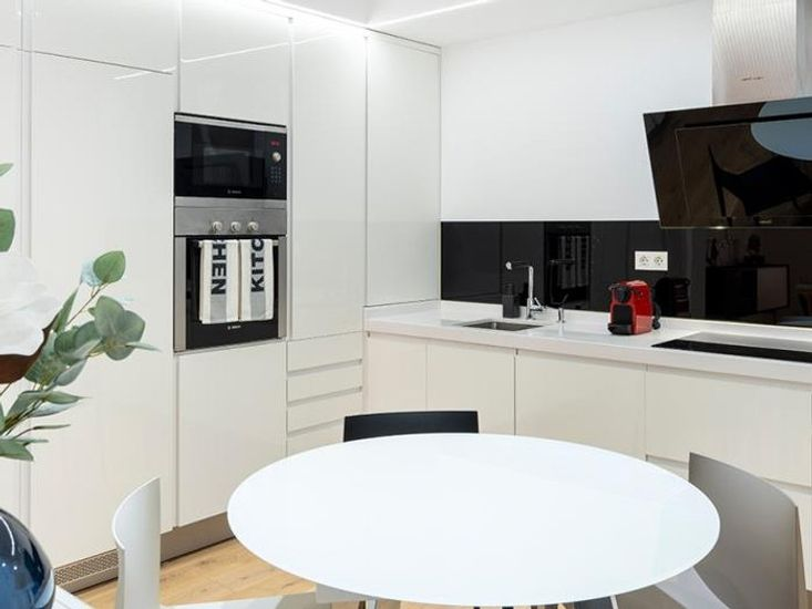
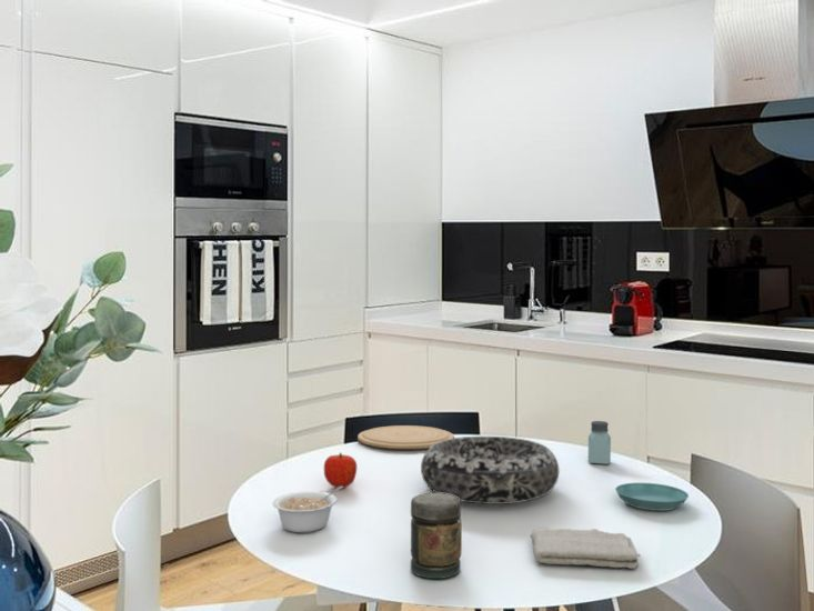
+ fruit (340, 469)
+ plate (405, 435)
+ decorative bowl (489, 469)
+ legume (305, 509)
+ saltshaker (599, 442)
+ saucer (651, 497)
+ washcloth (583, 547)
+ jar (435, 534)
